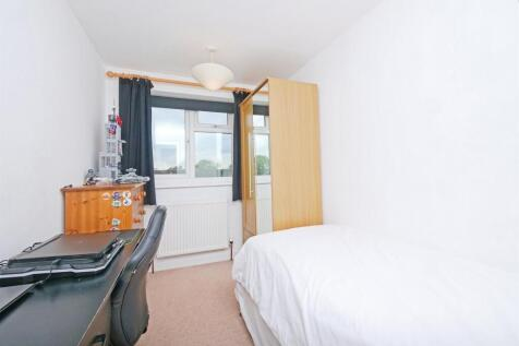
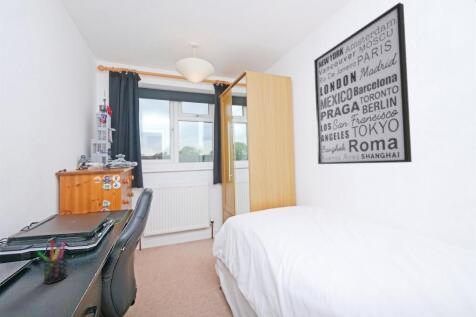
+ pen holder (52, 260)
+ wall art (352, 99)
